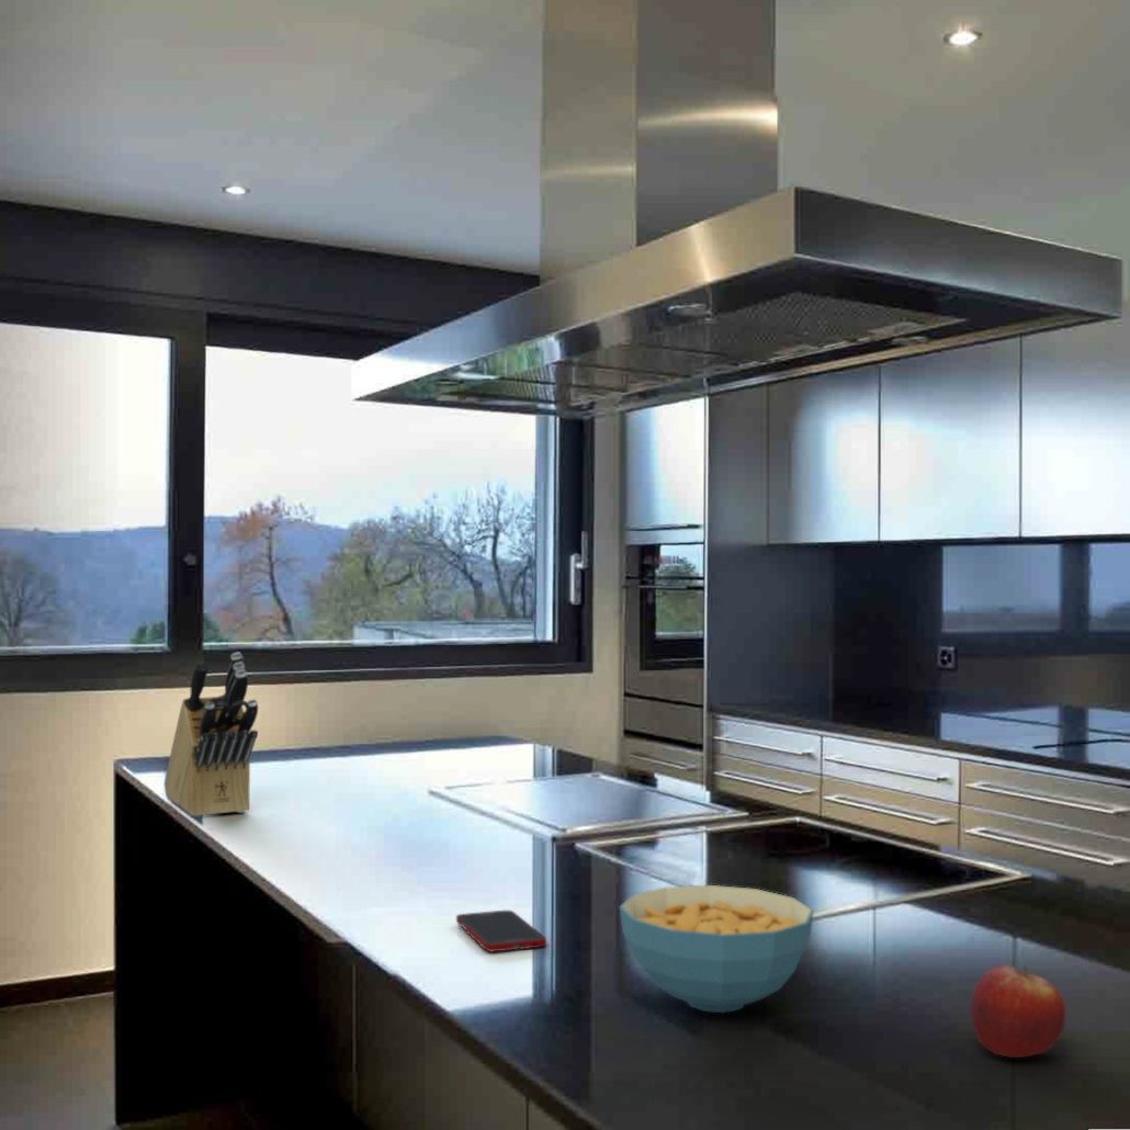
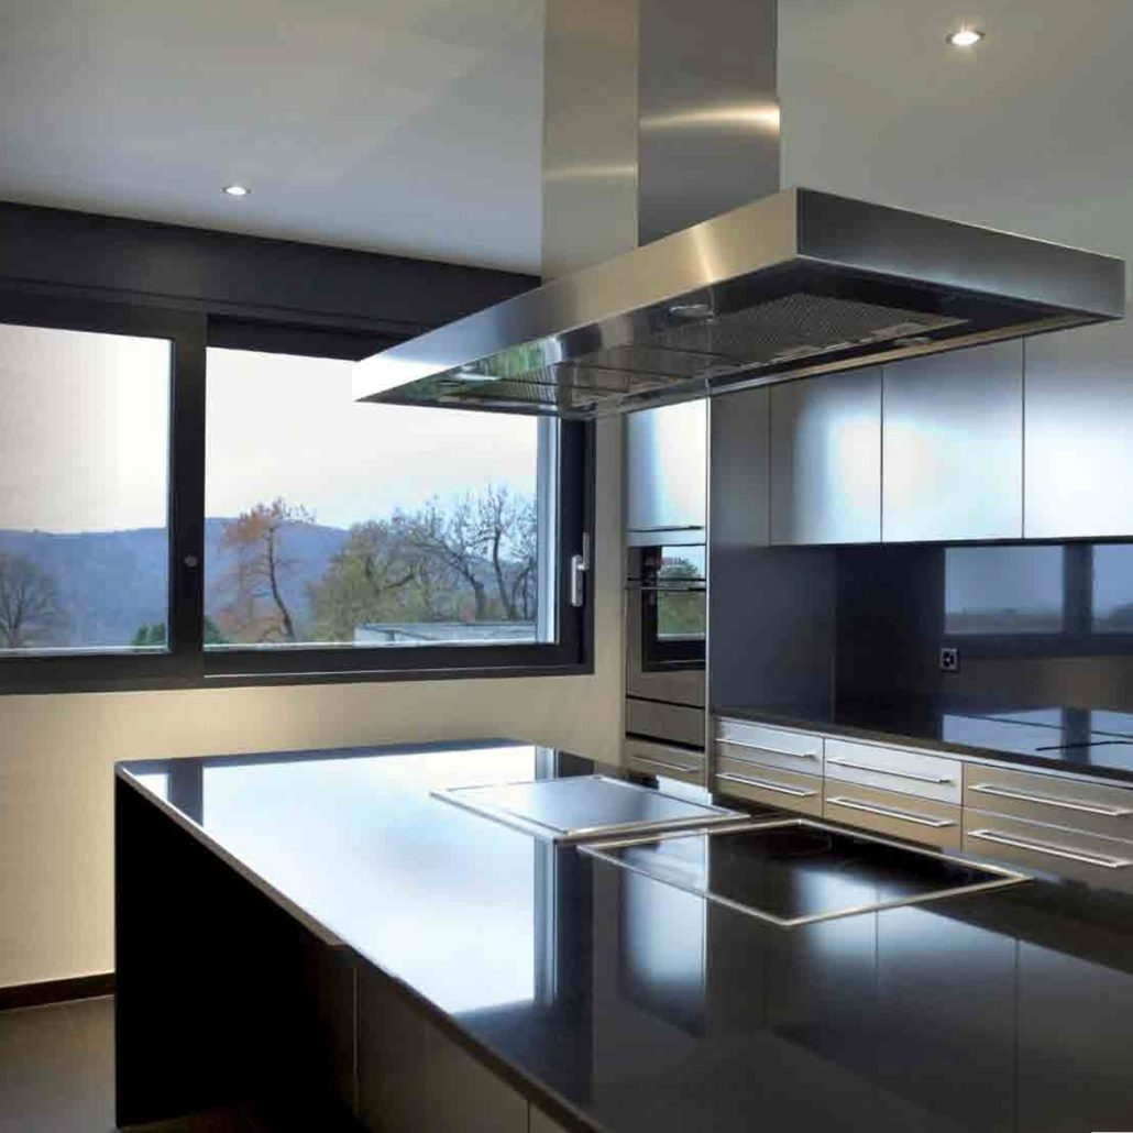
- cereal bowl (715, 954)
- knife block (211, 728)
- cell phone (499, 930)
- fruit (1016, 1010)
